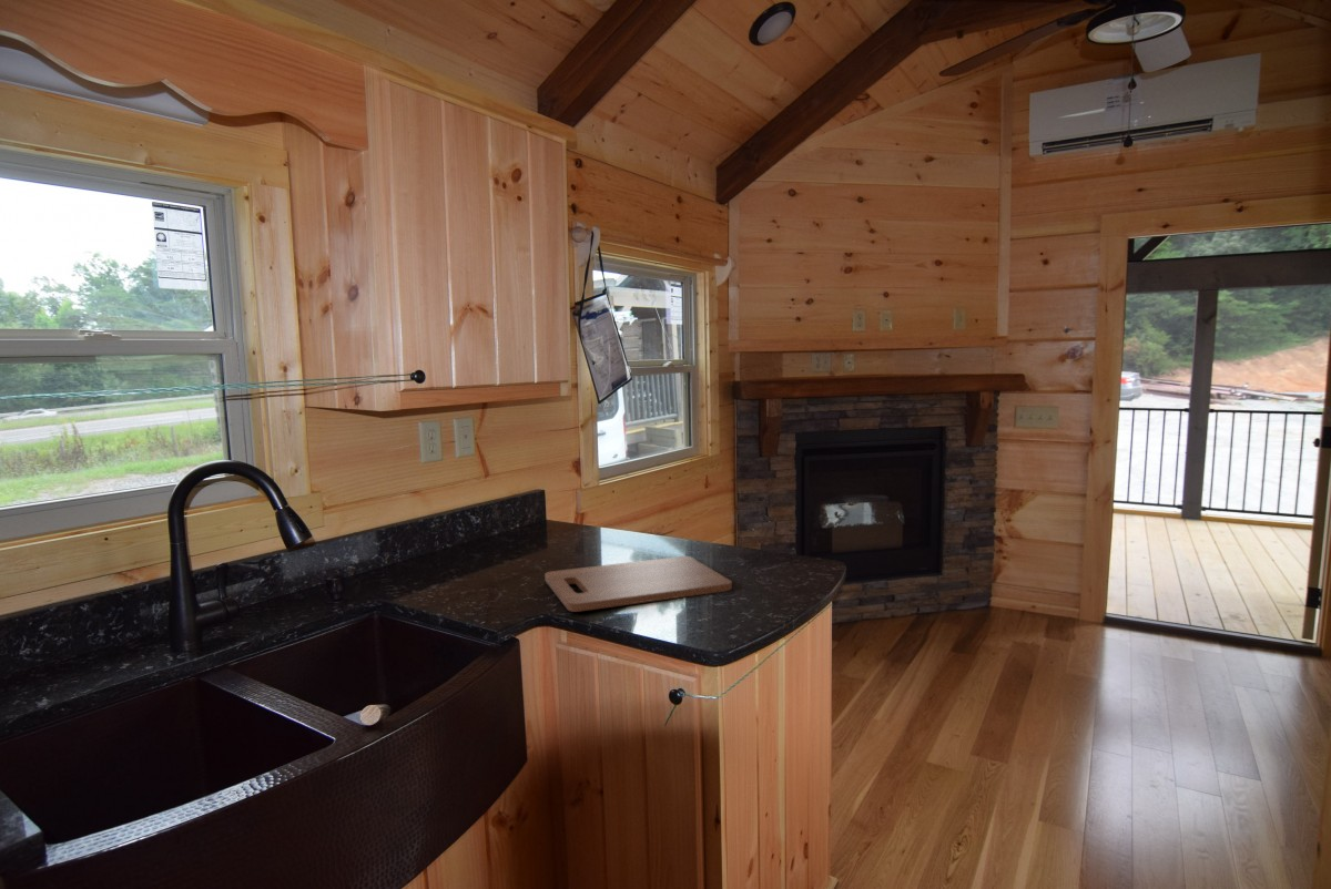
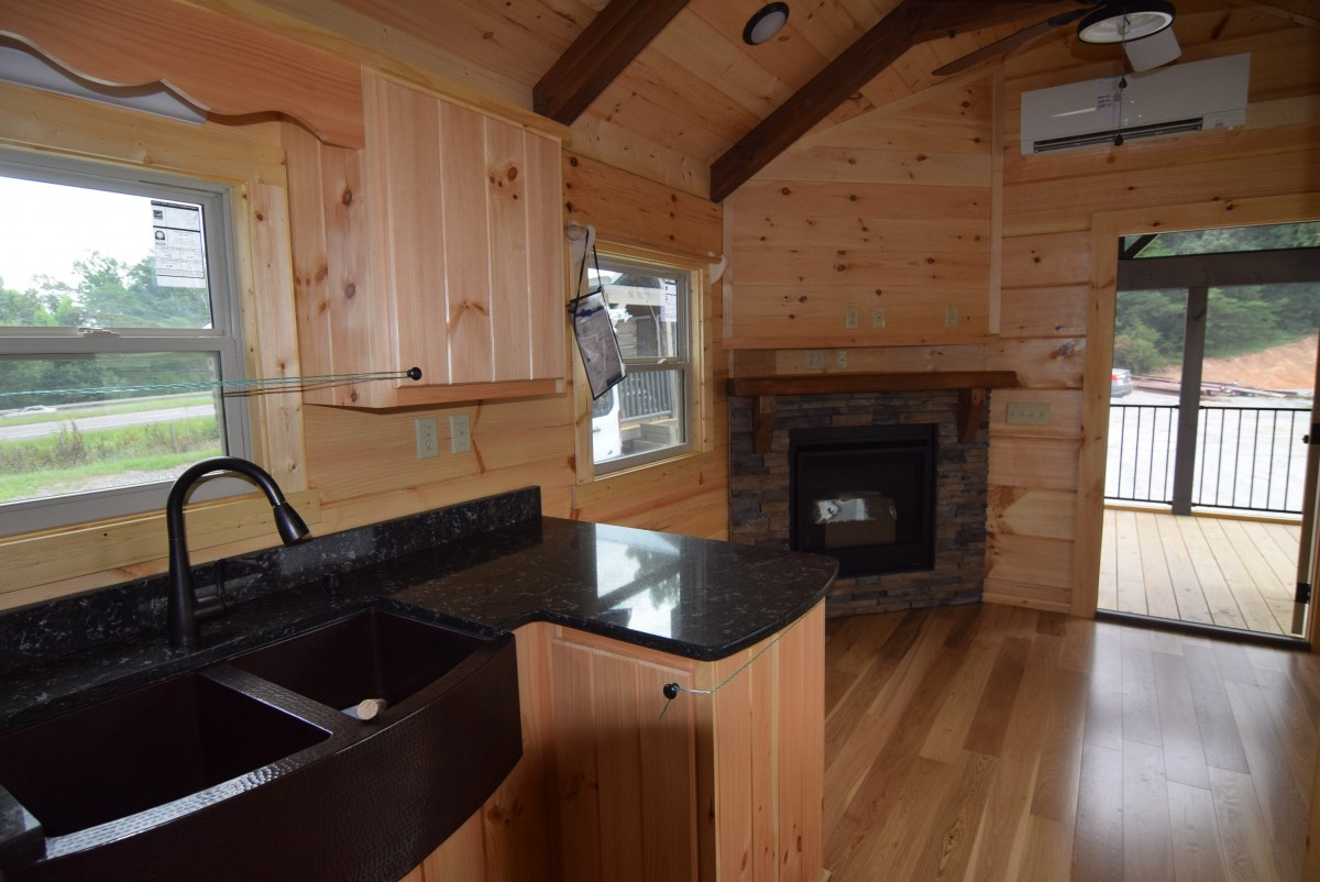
- cutting board (636, 581)
